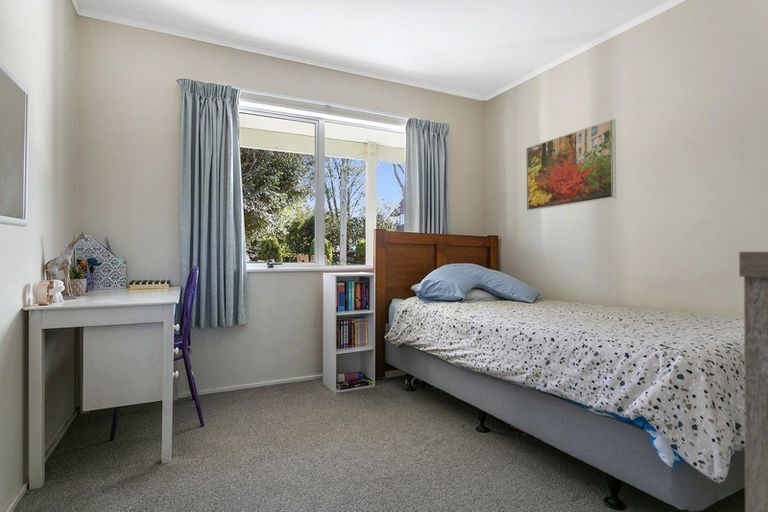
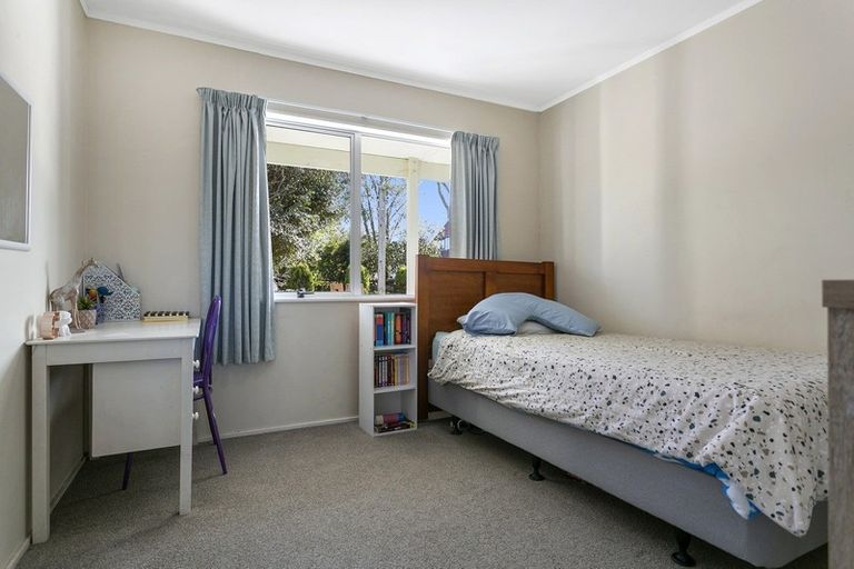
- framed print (566, 170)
